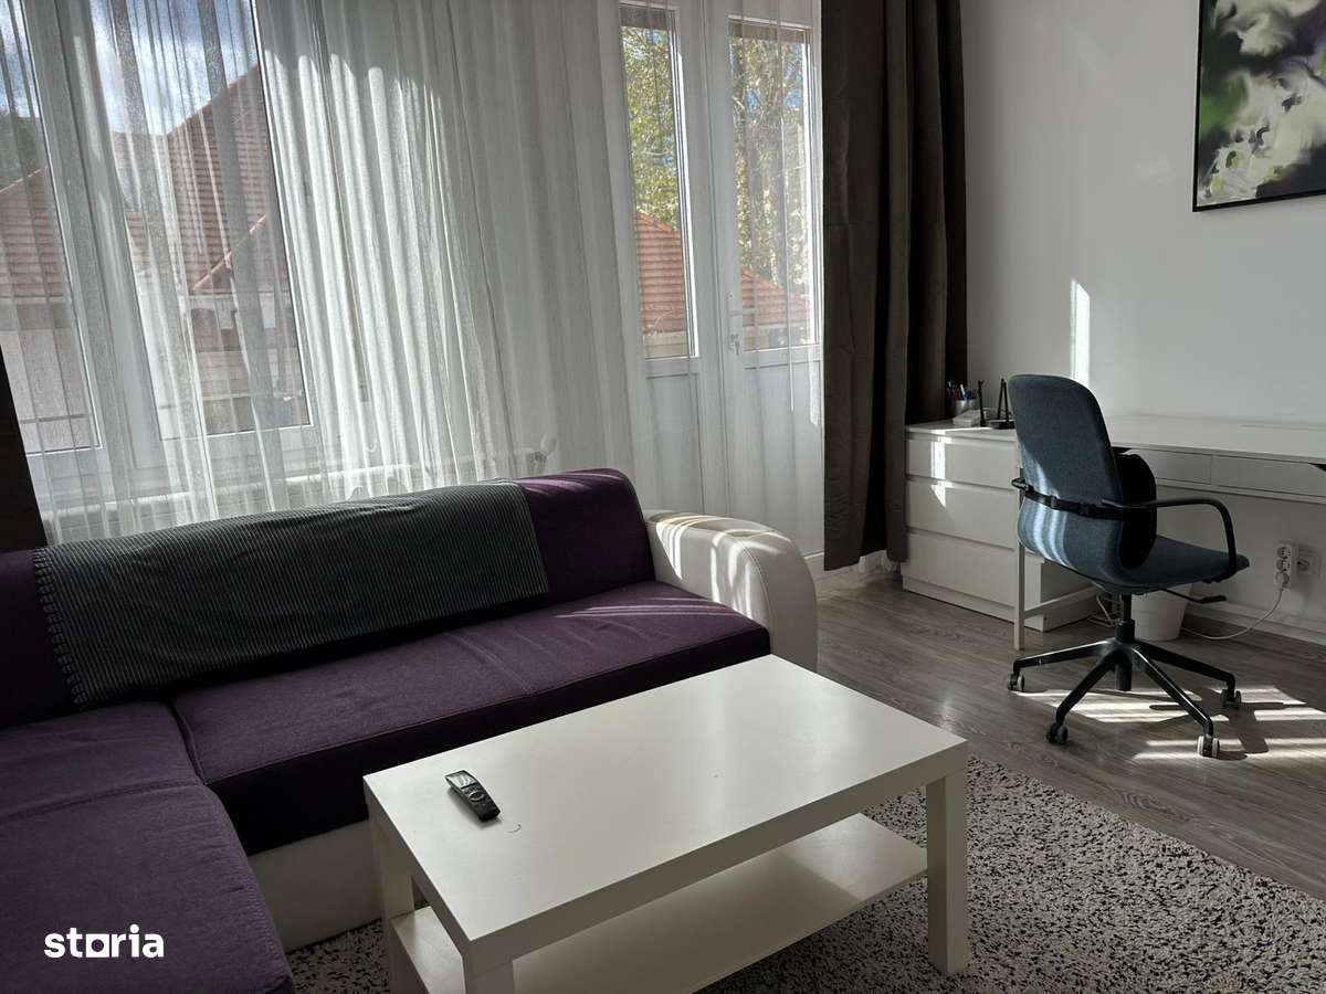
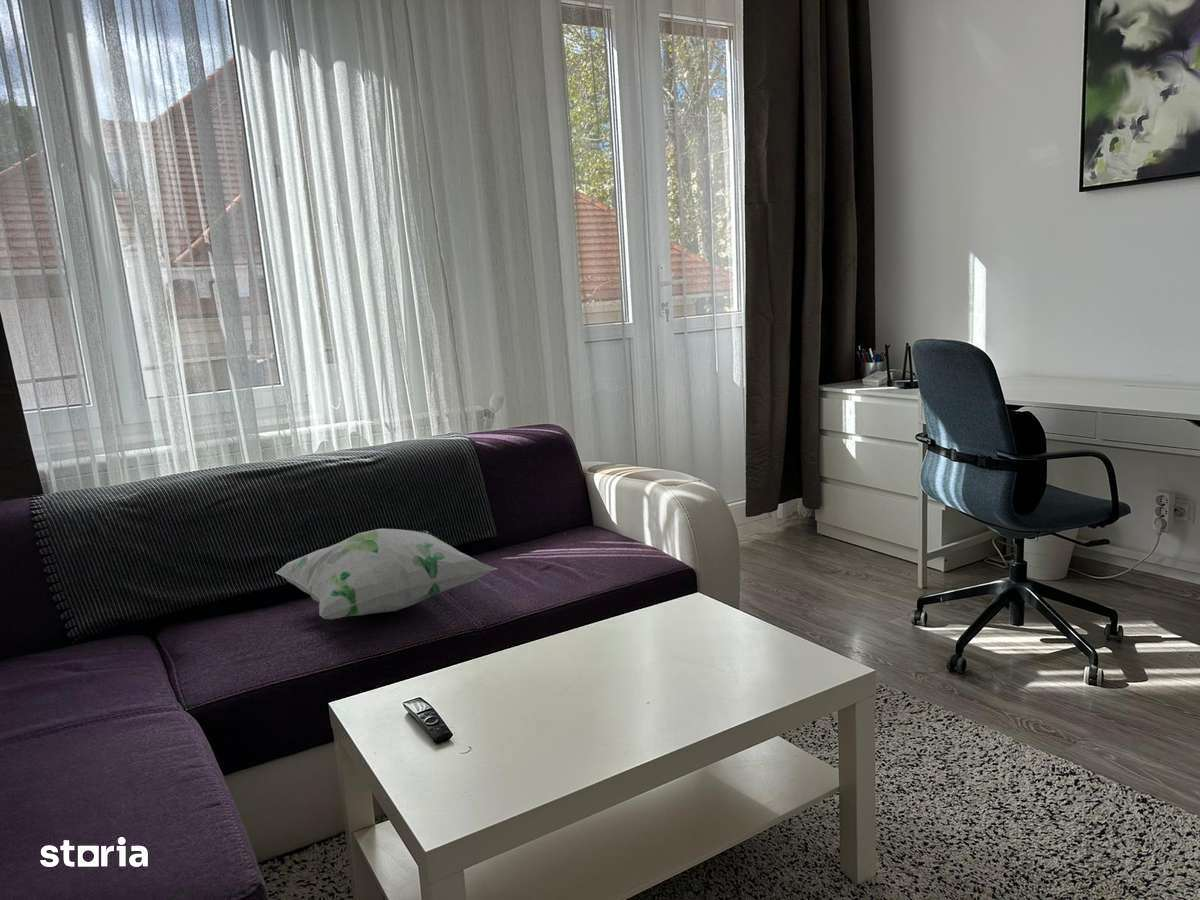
+ decorative pillow (383, 568)
